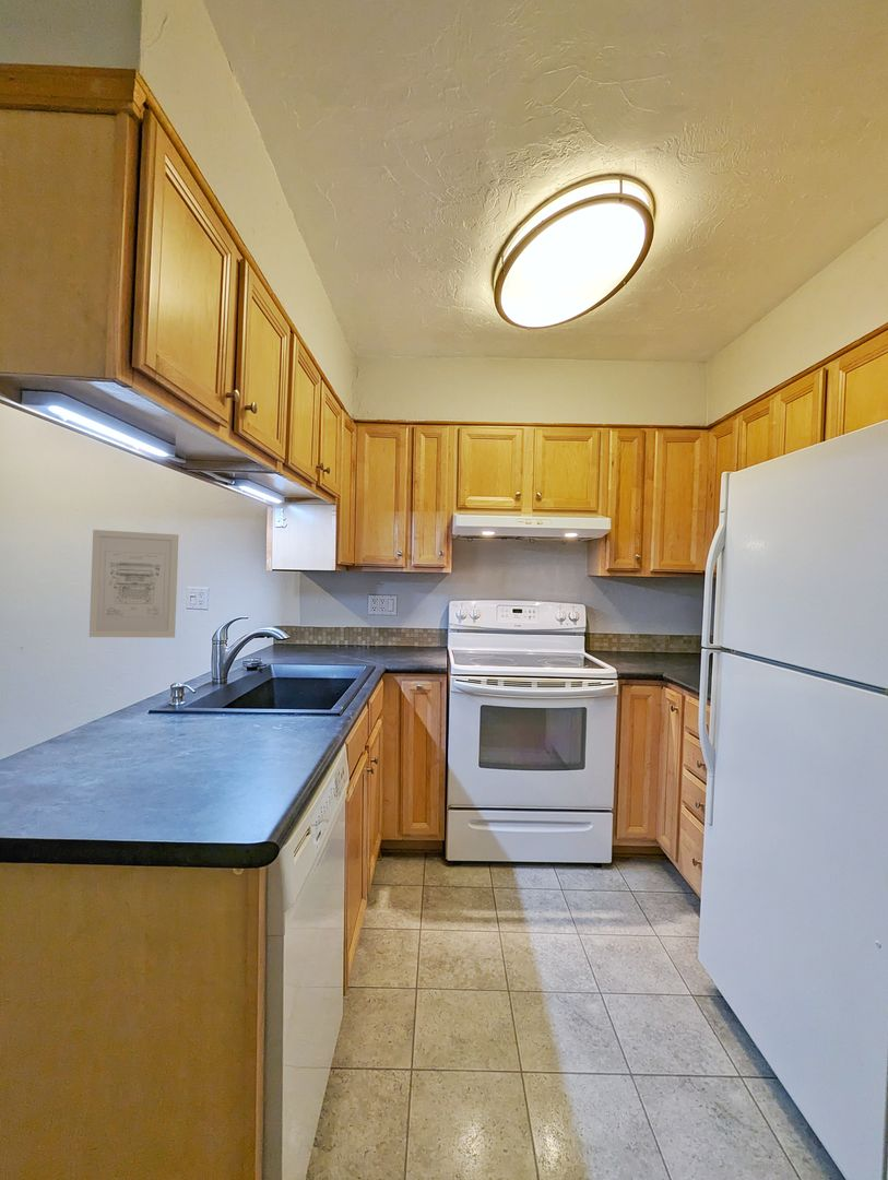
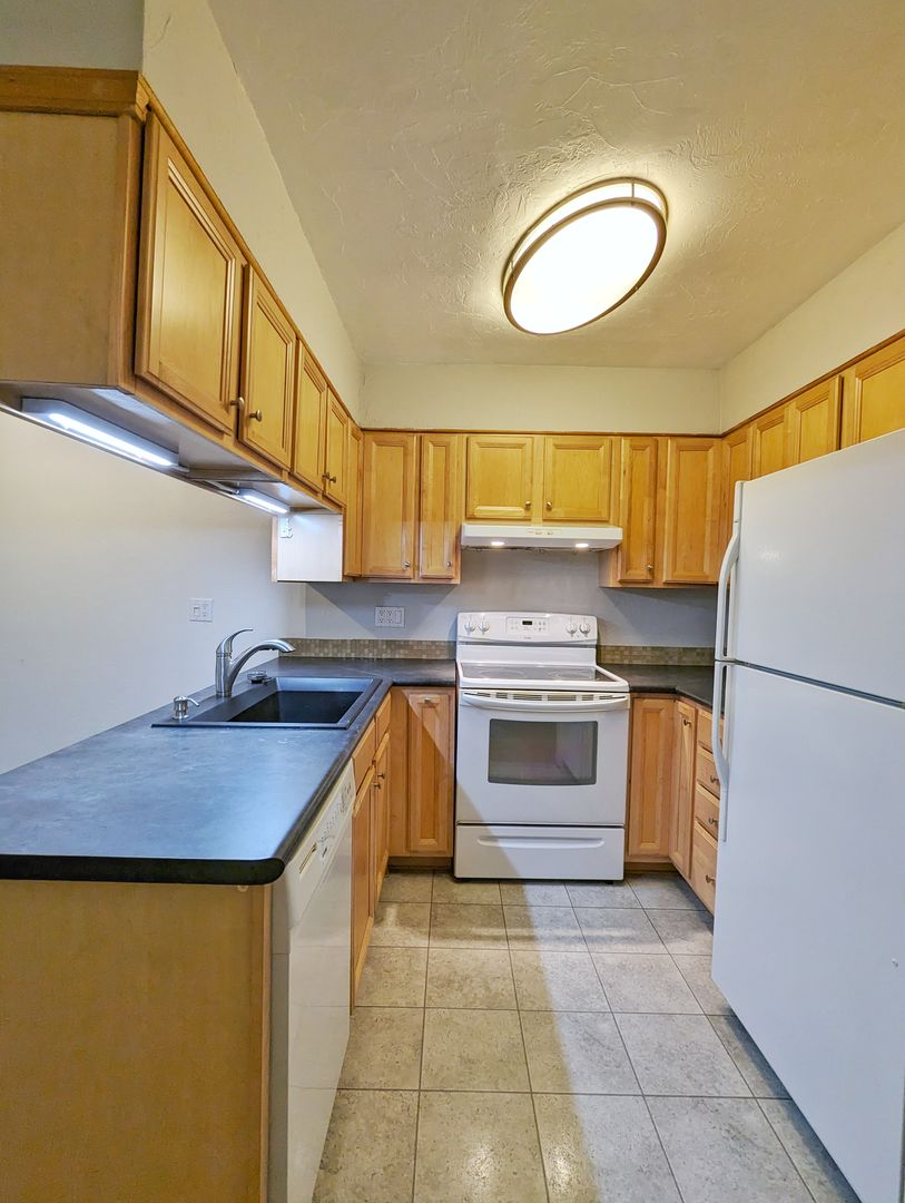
- wall art (134, 585)
